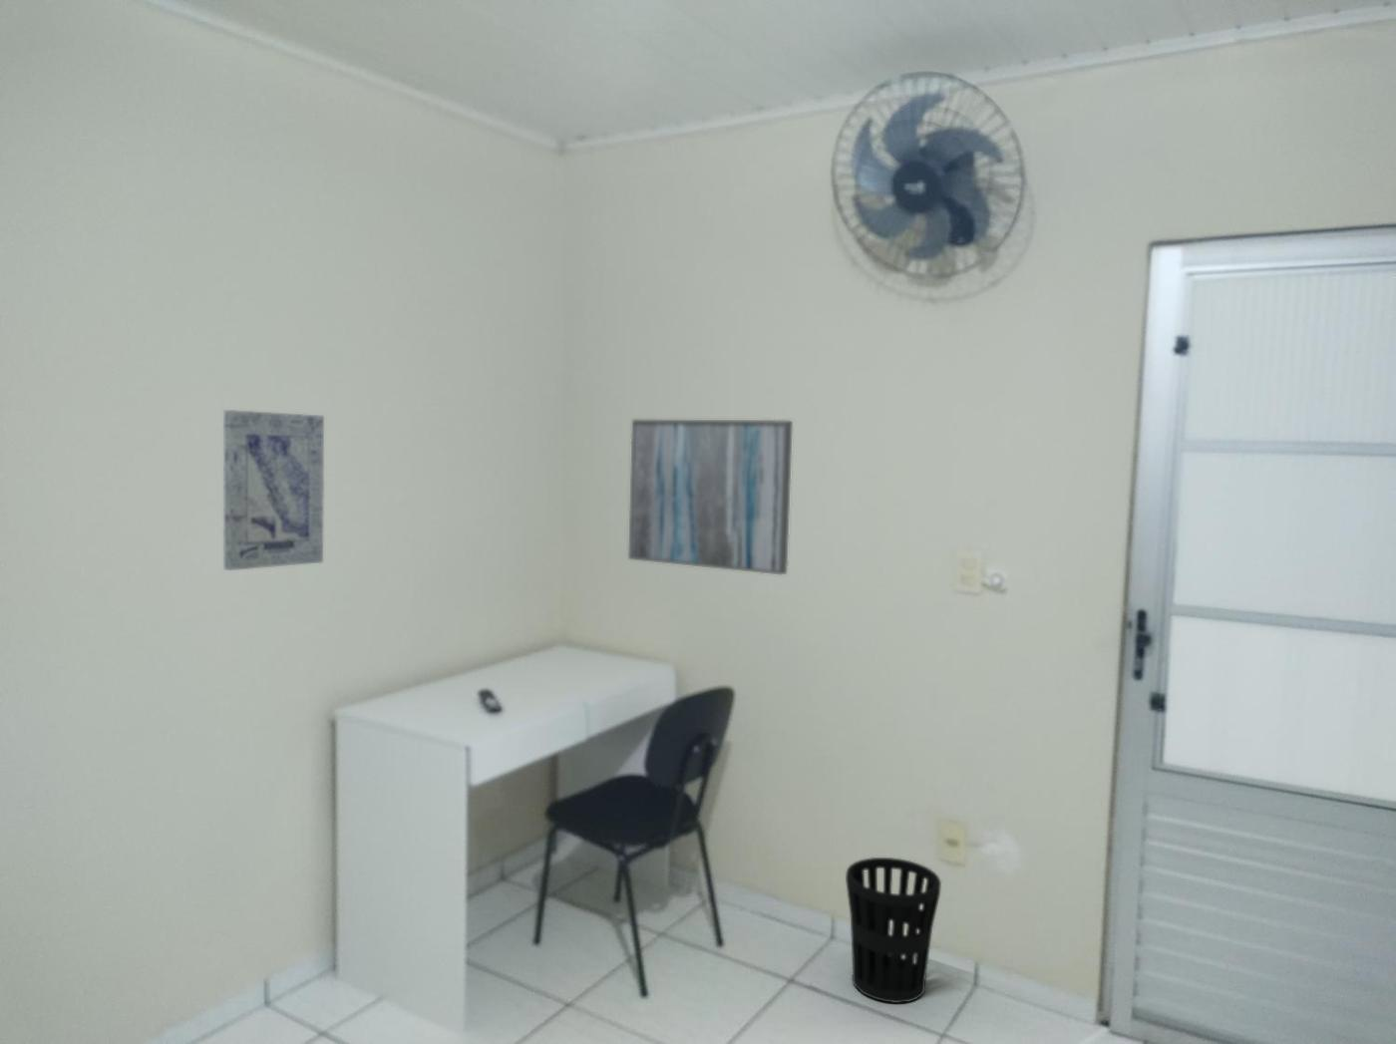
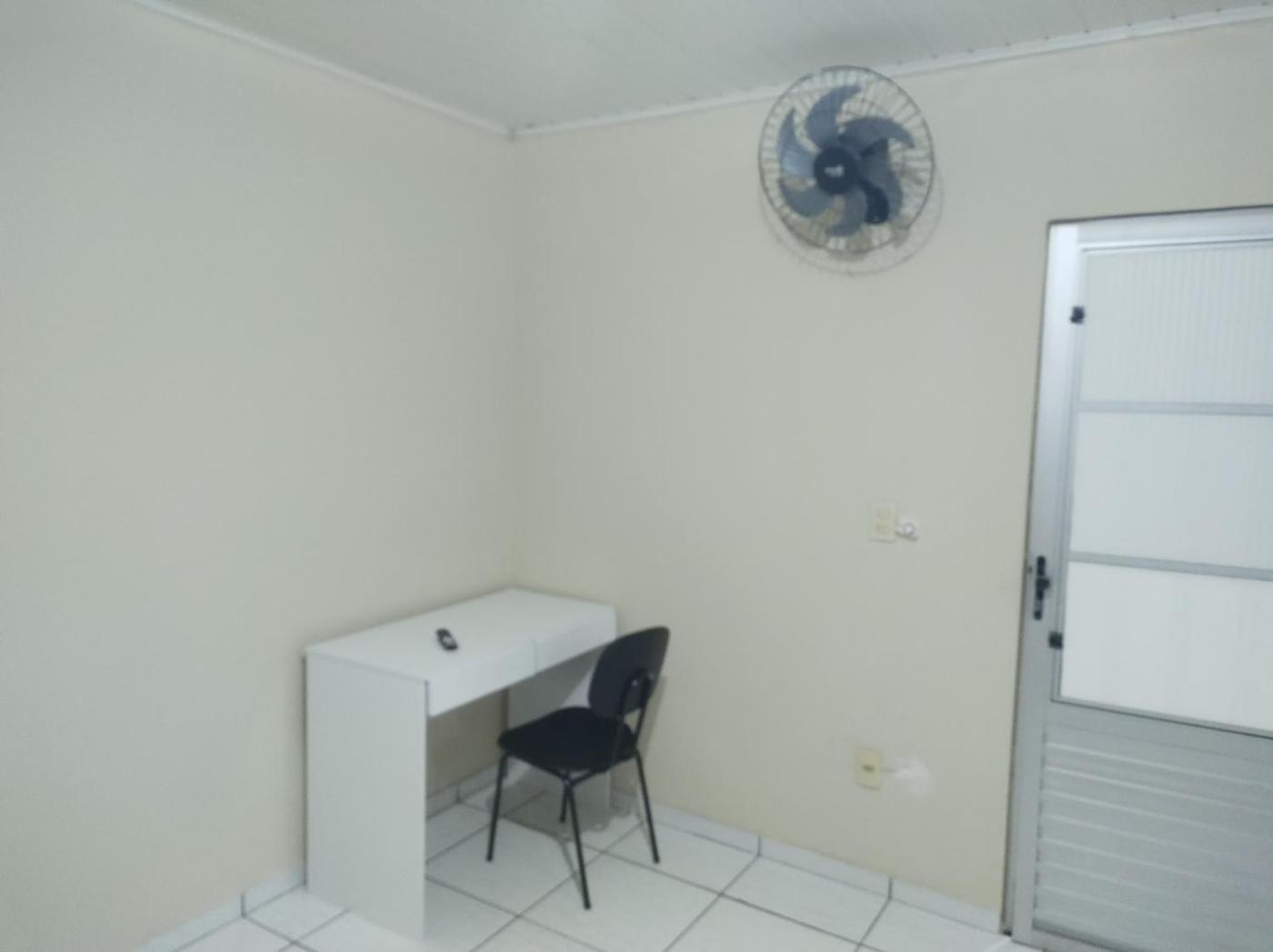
- wastebasket (892, 929)
- wall art (275, 489)
- wall art (706, 492)
